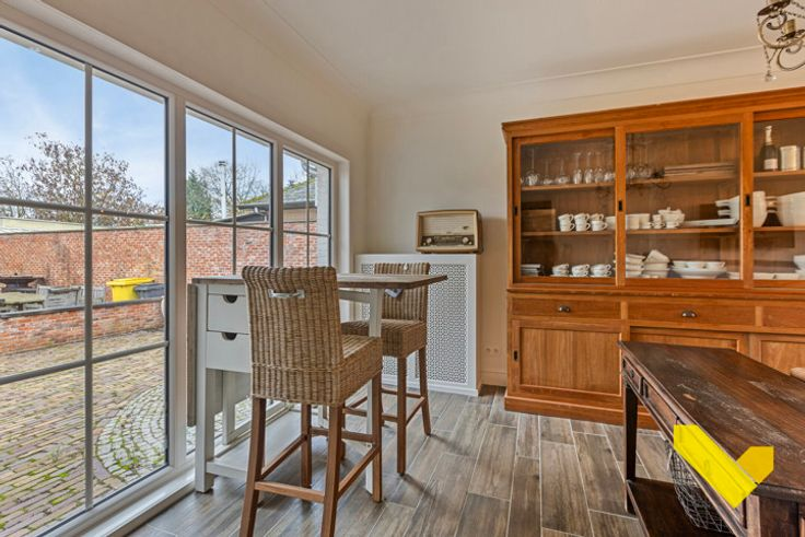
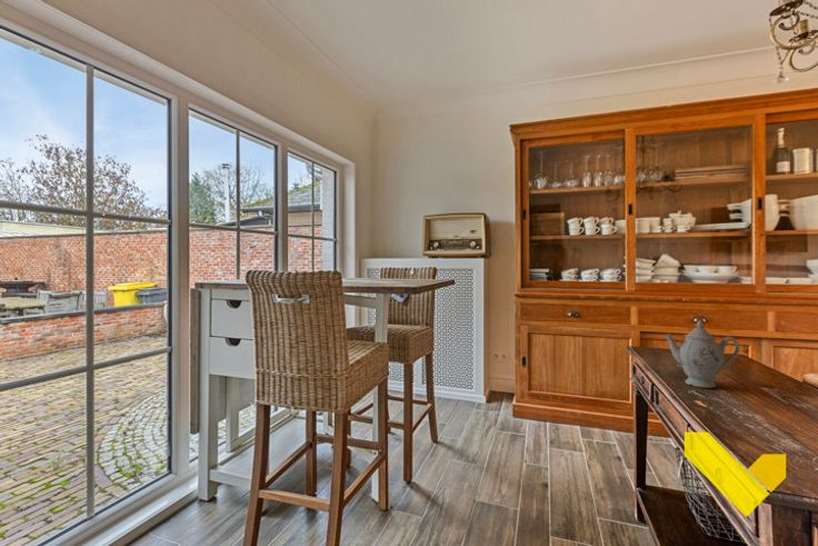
+ chinaware (699, 351)
